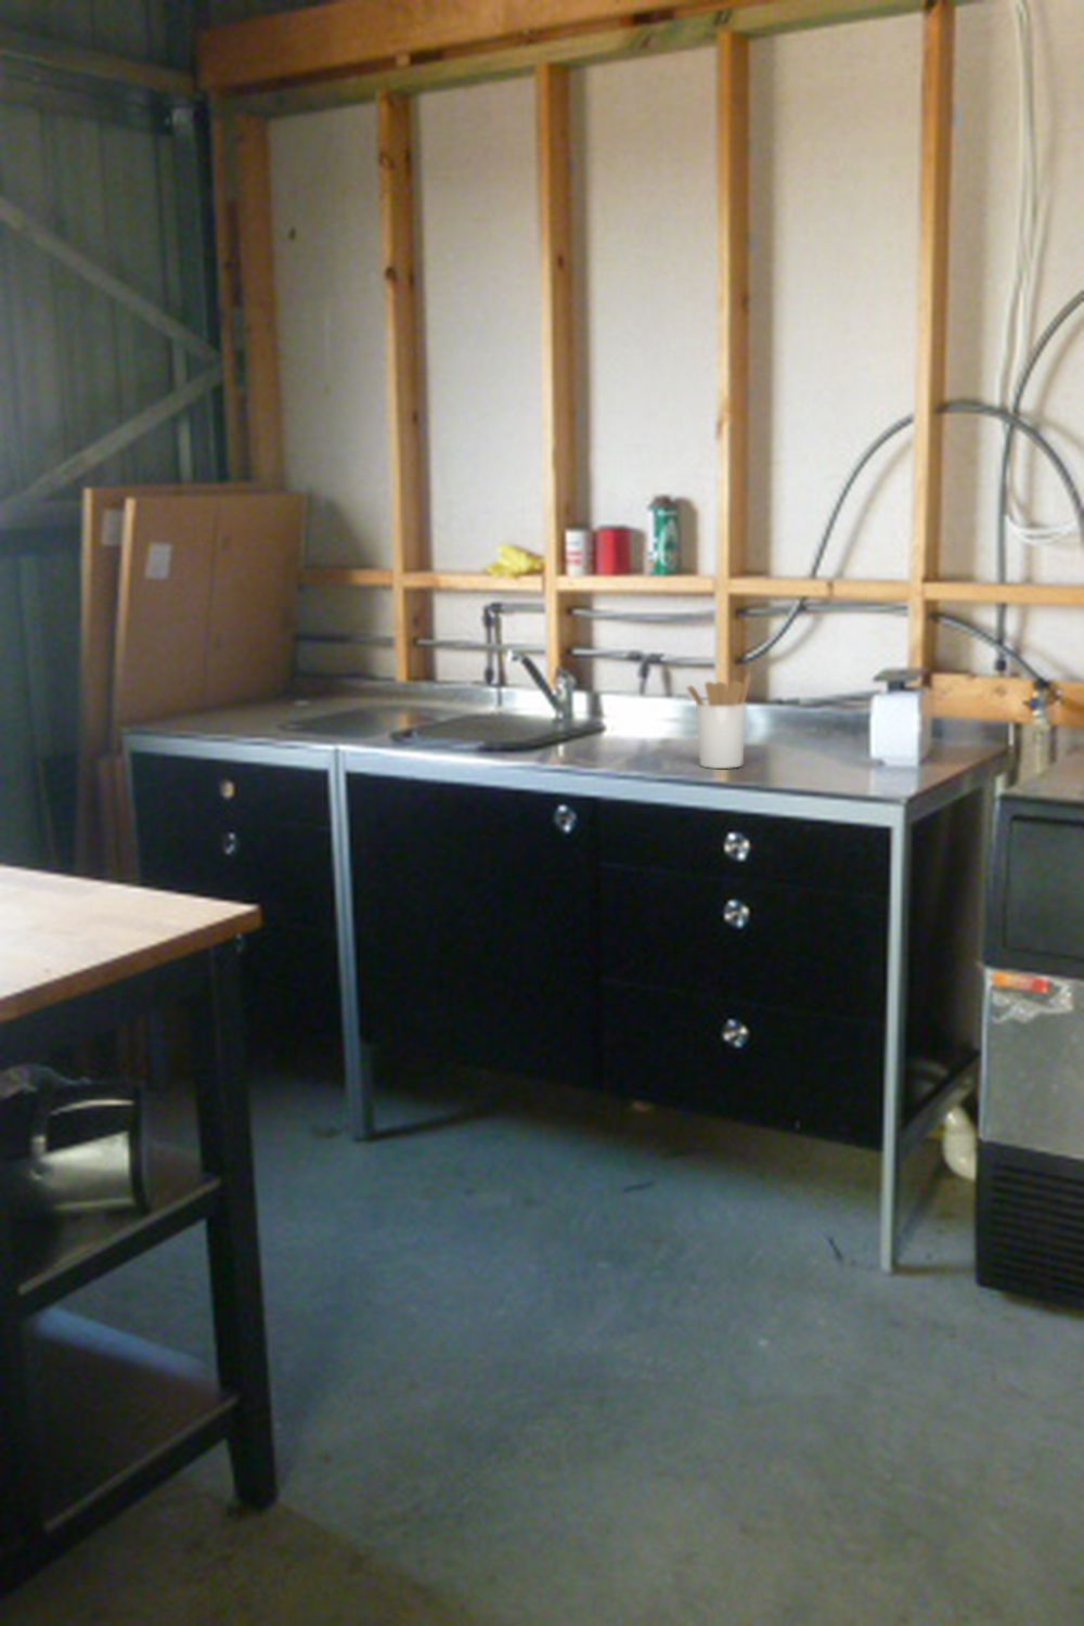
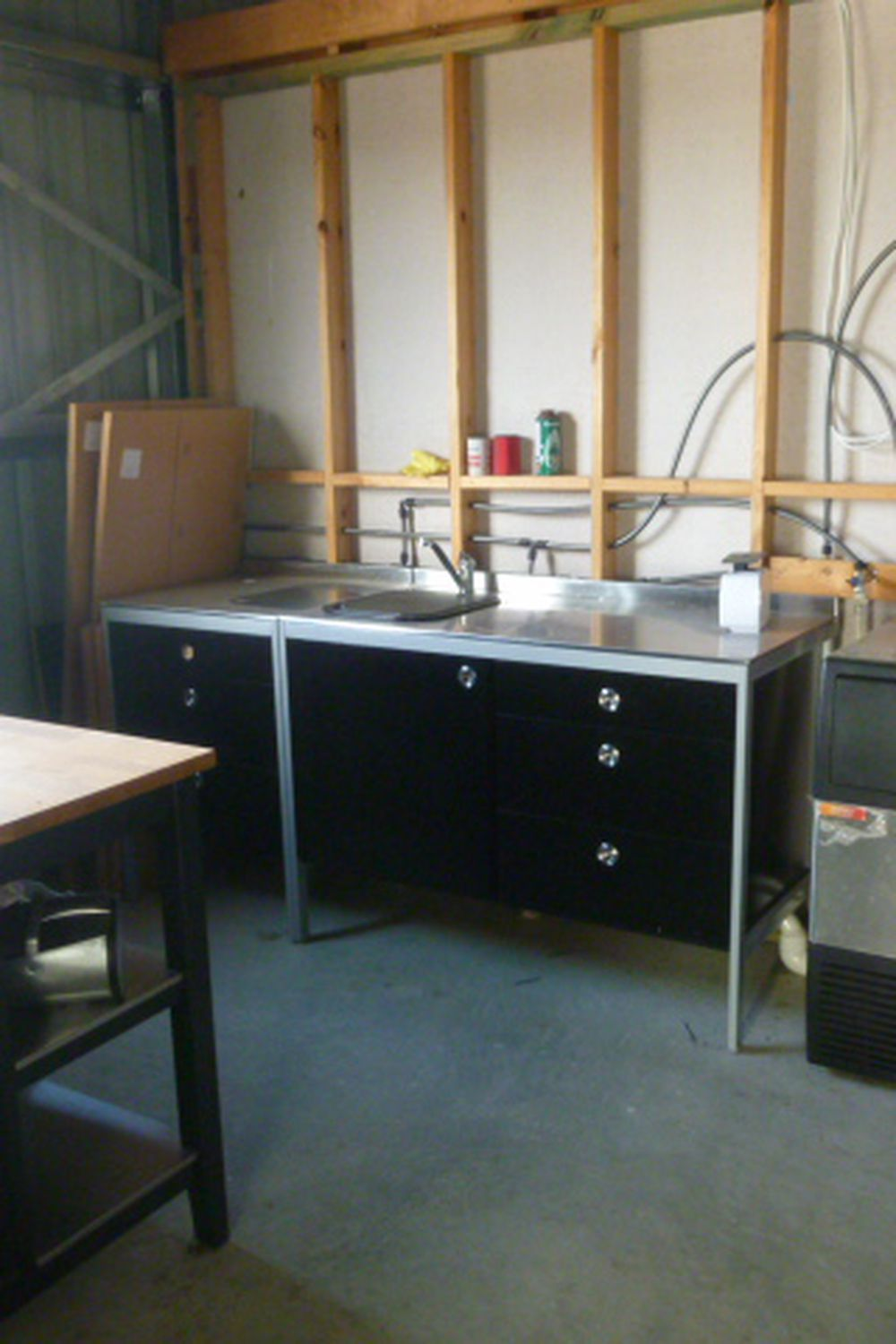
- utensil holder (722, 720)
